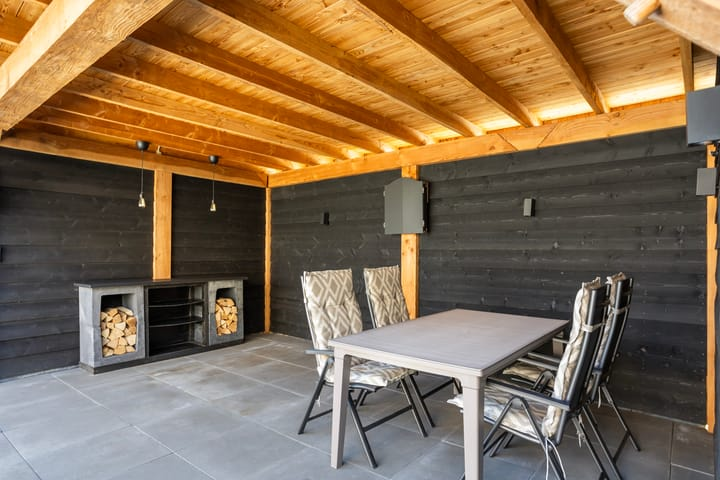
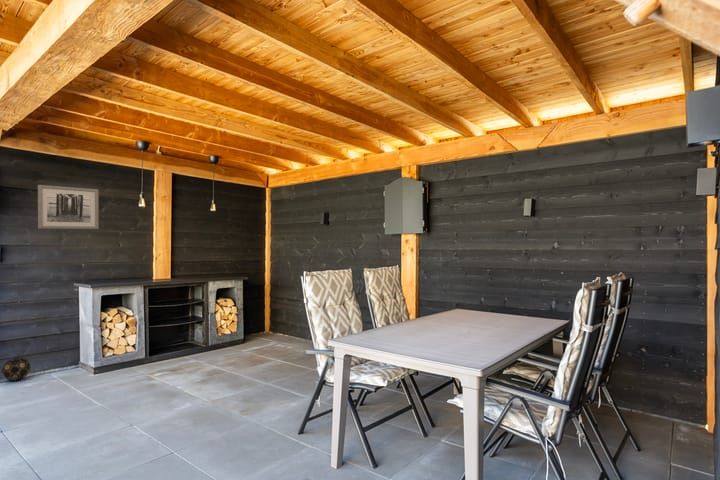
+ decorative ball (16, 369)
+ wall art (69, 208)
